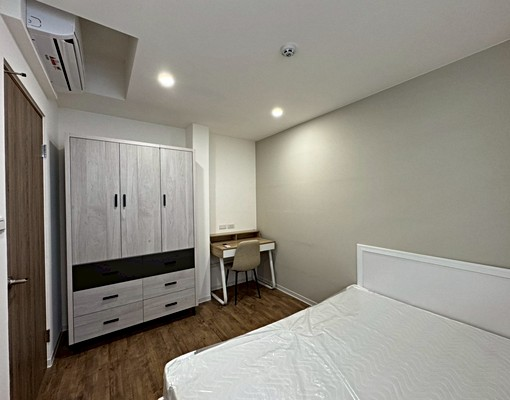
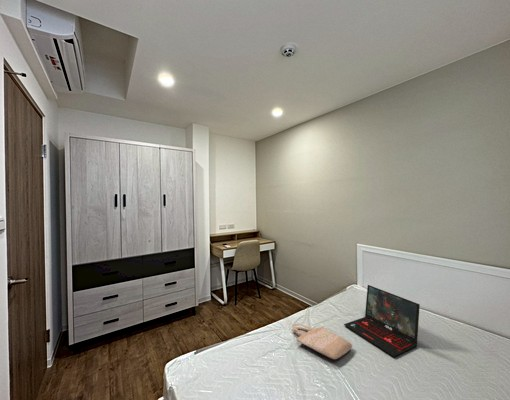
+ shopping bag (317, 336)
+ laptop (379, 315)
